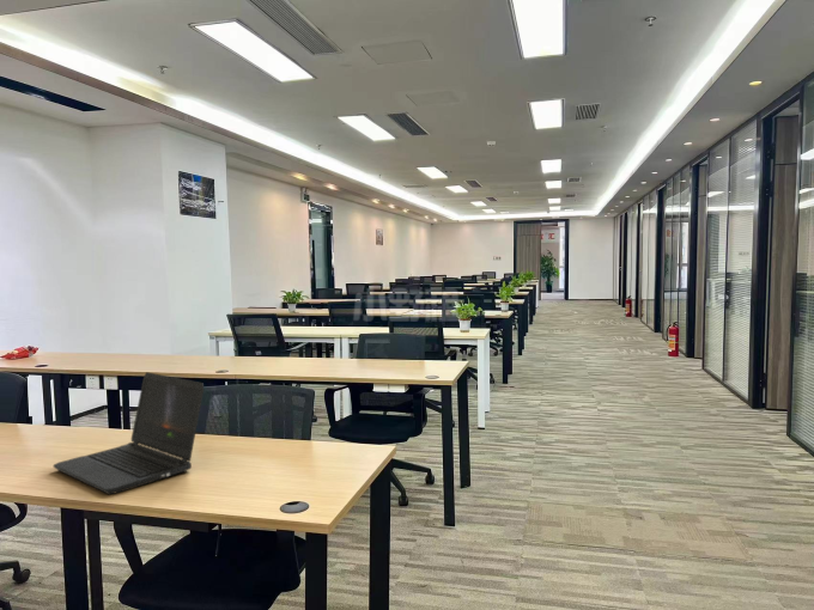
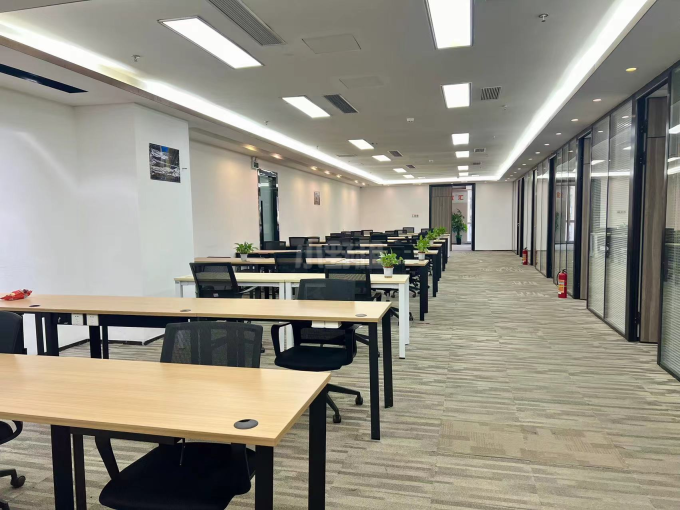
- laptop computer (133, 427)
